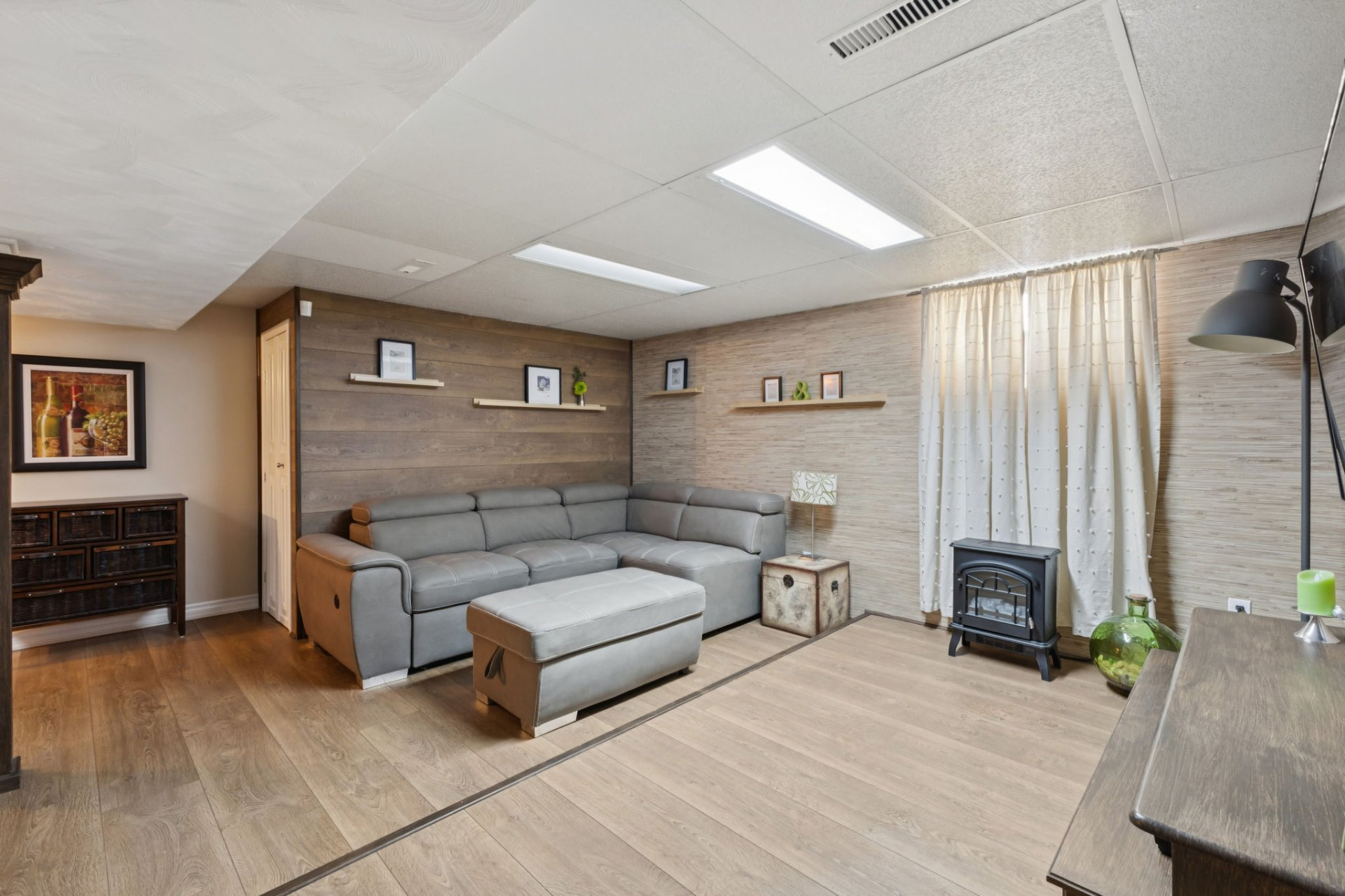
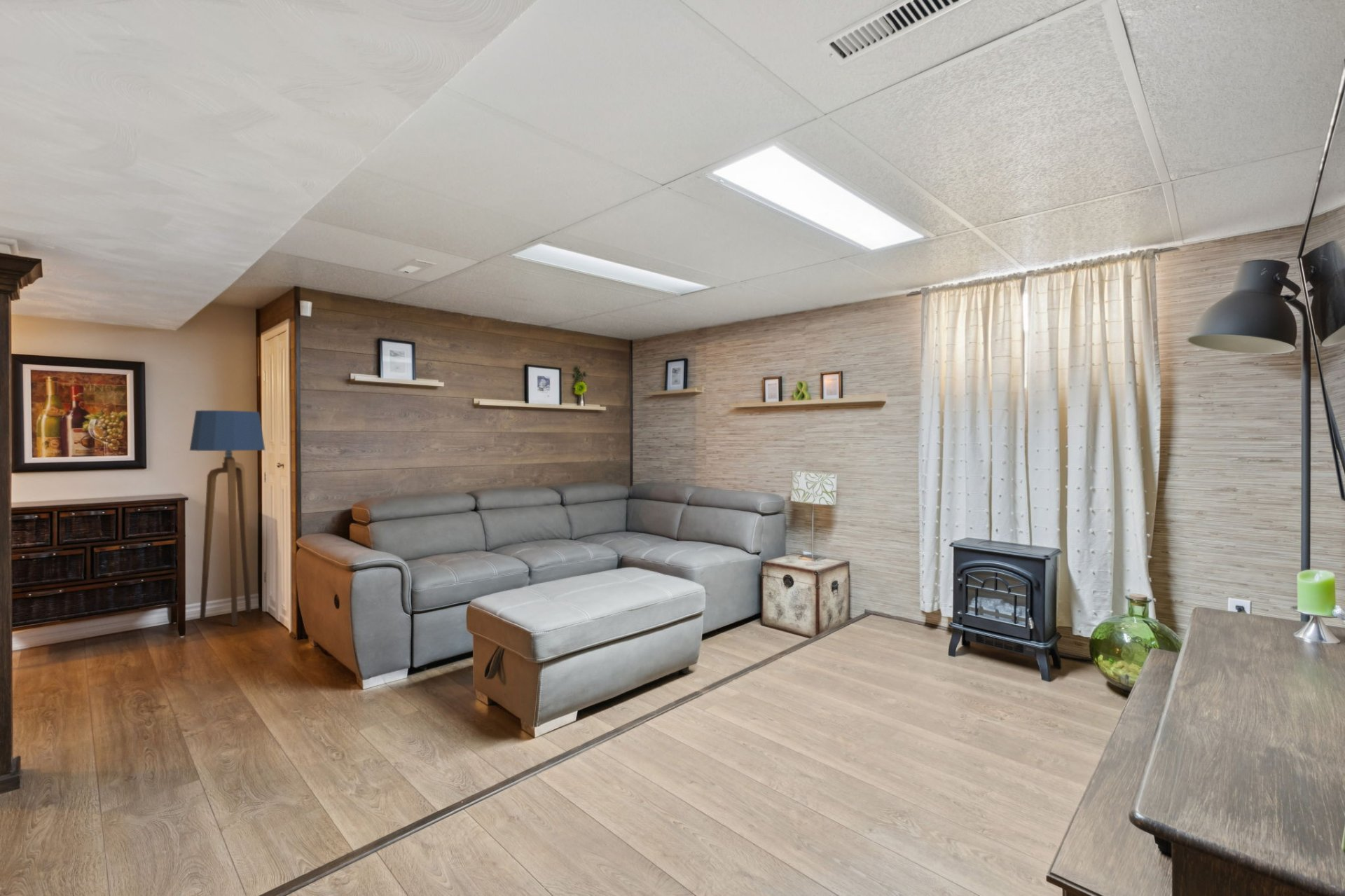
+ floor lamp (229, 516)
